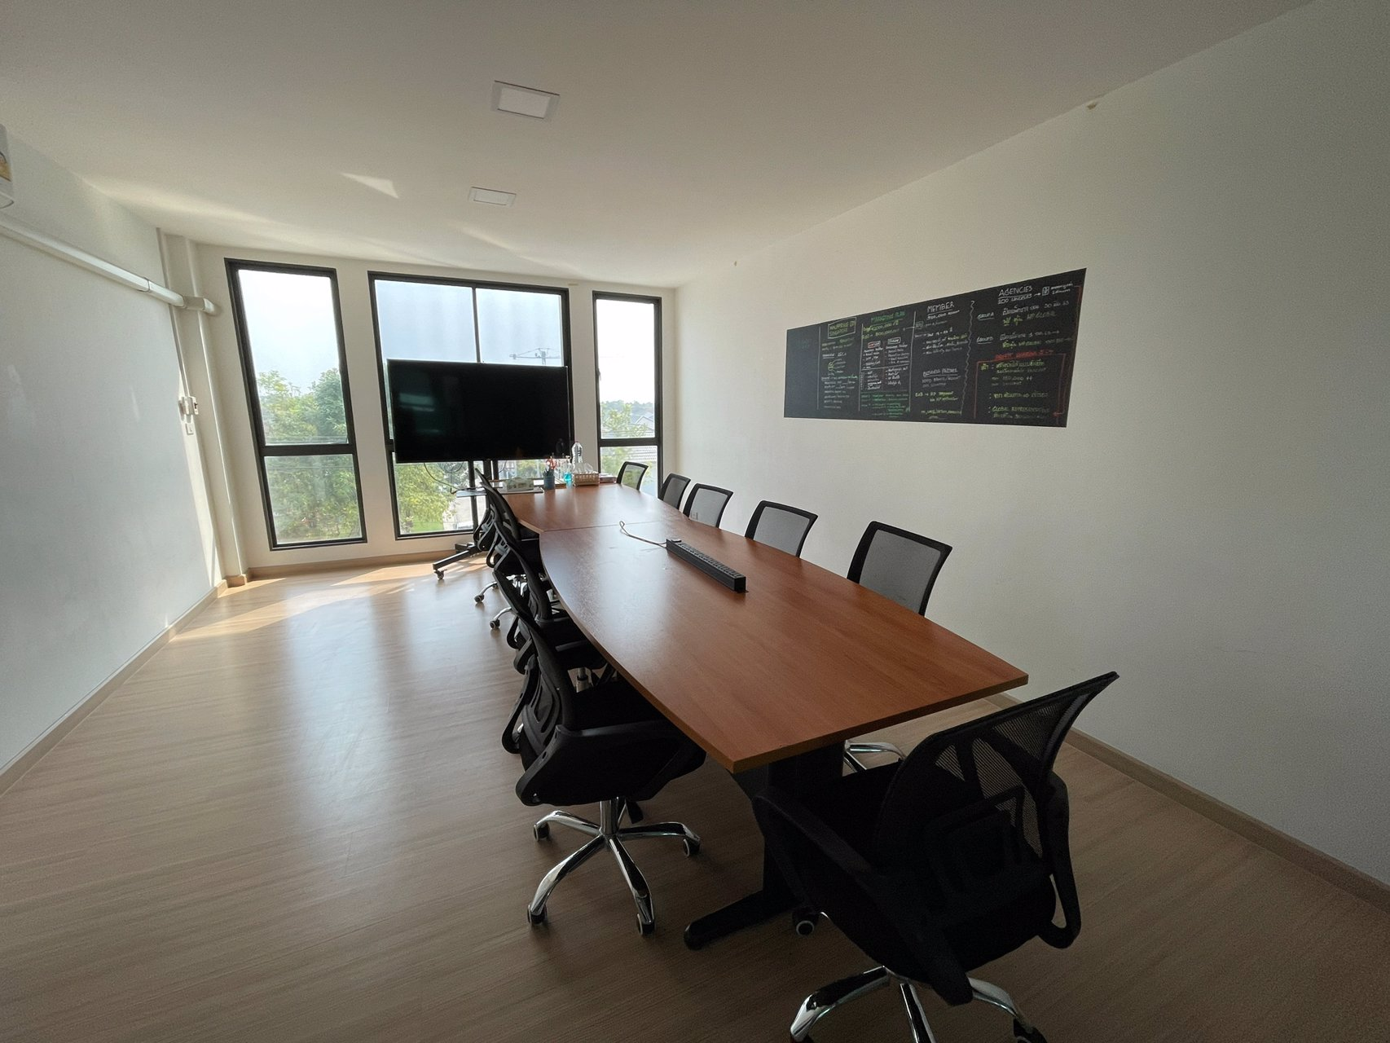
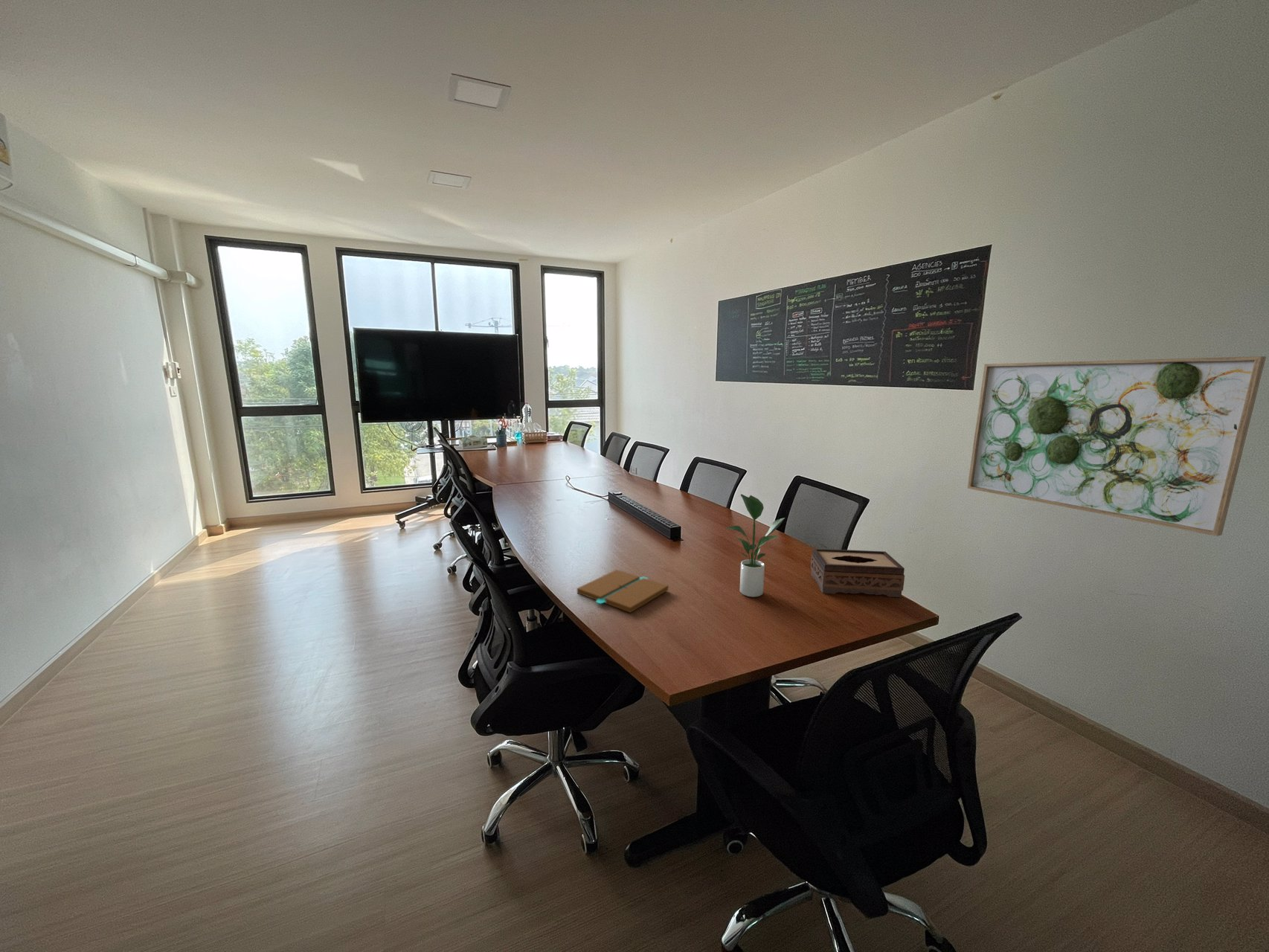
+ book (623, 588)
+ potted plant (758, 542)
+ wall art (1083, 436)
+ tissue box (855, 571)
